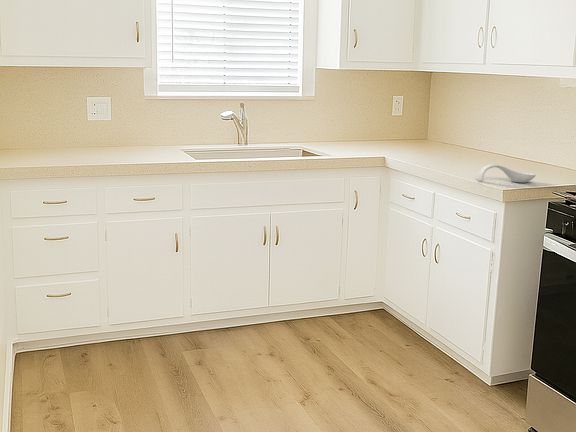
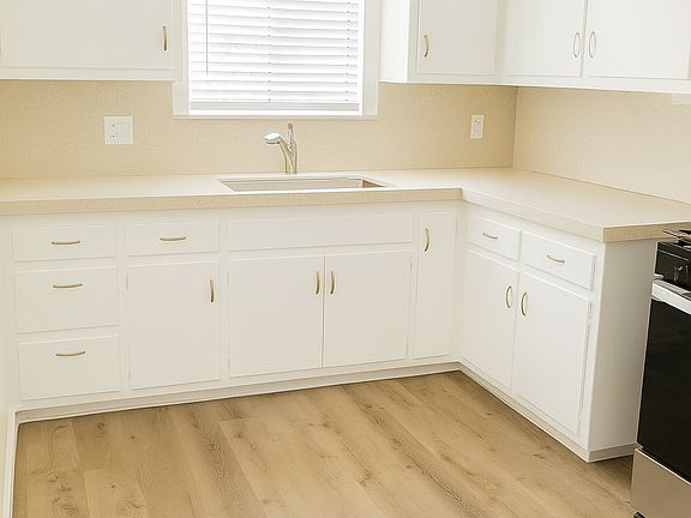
- spoon rest (507, 172)
